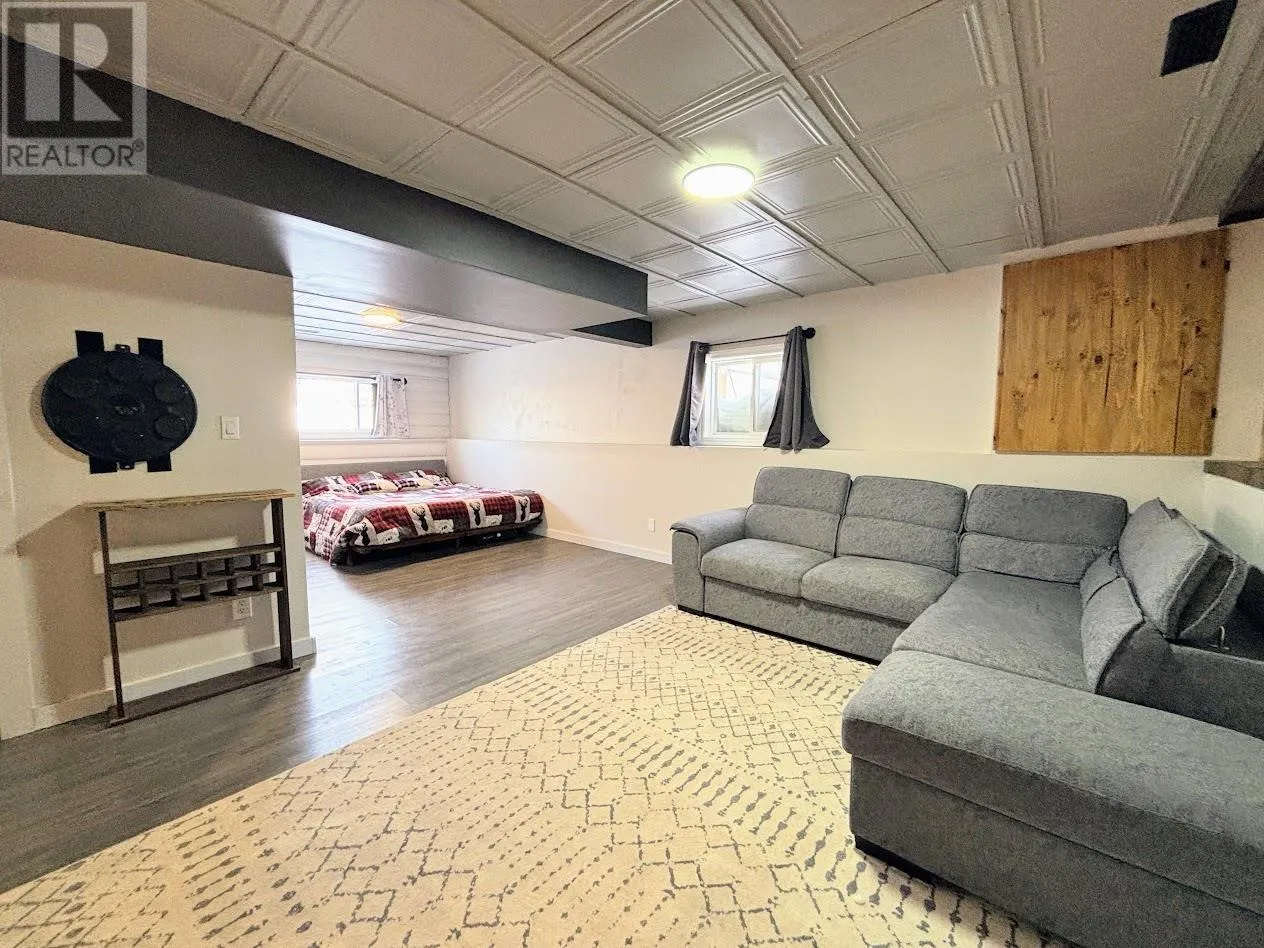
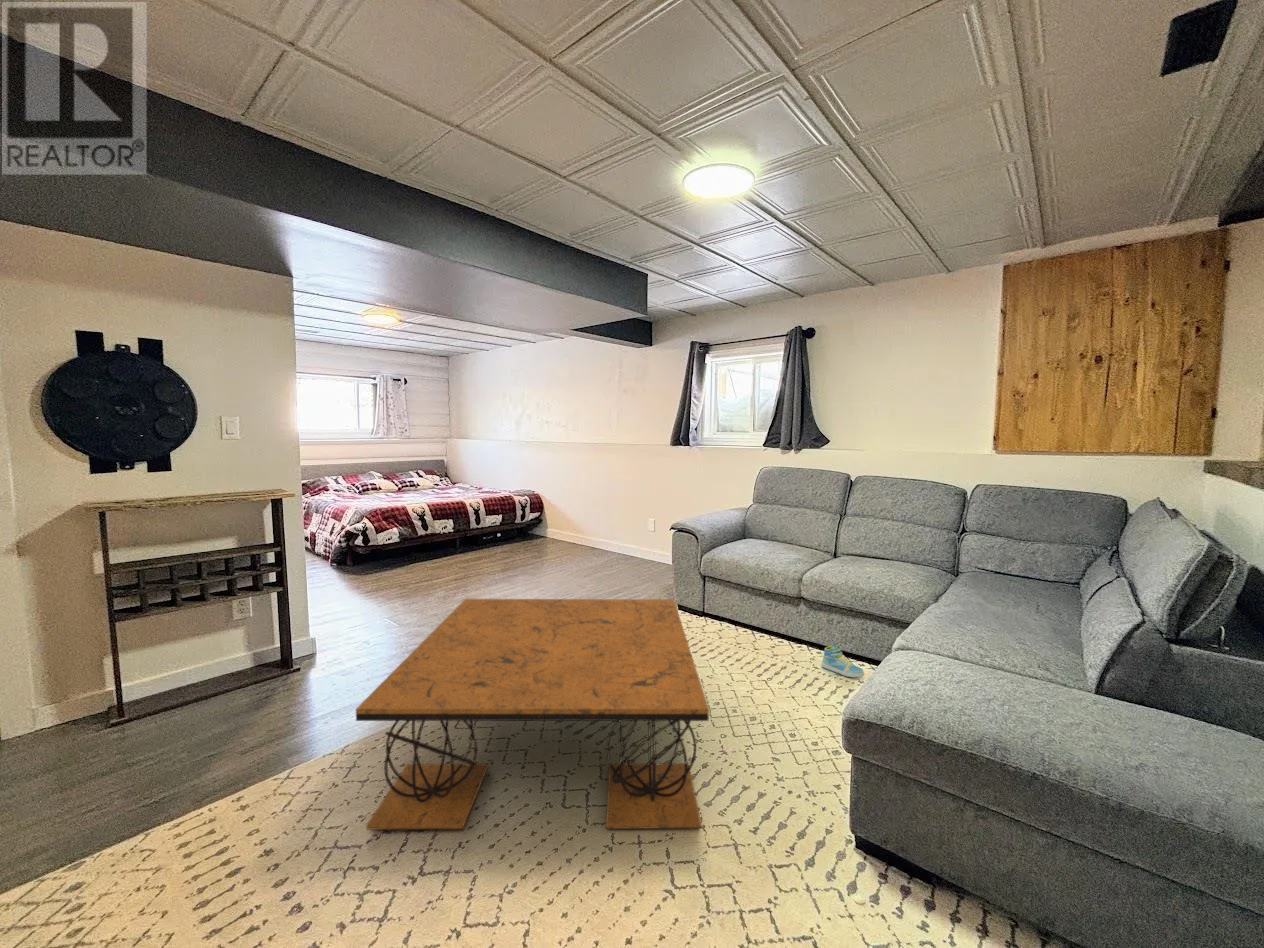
+ coffee table (556, 686)
+ sneaker (842, 659)
